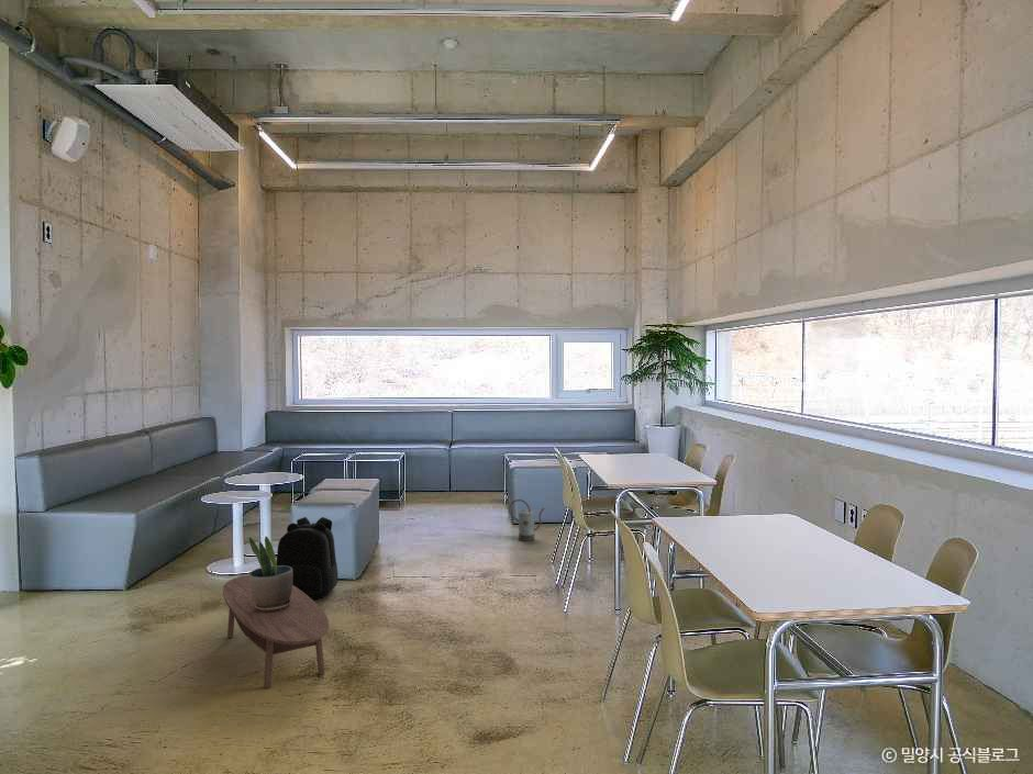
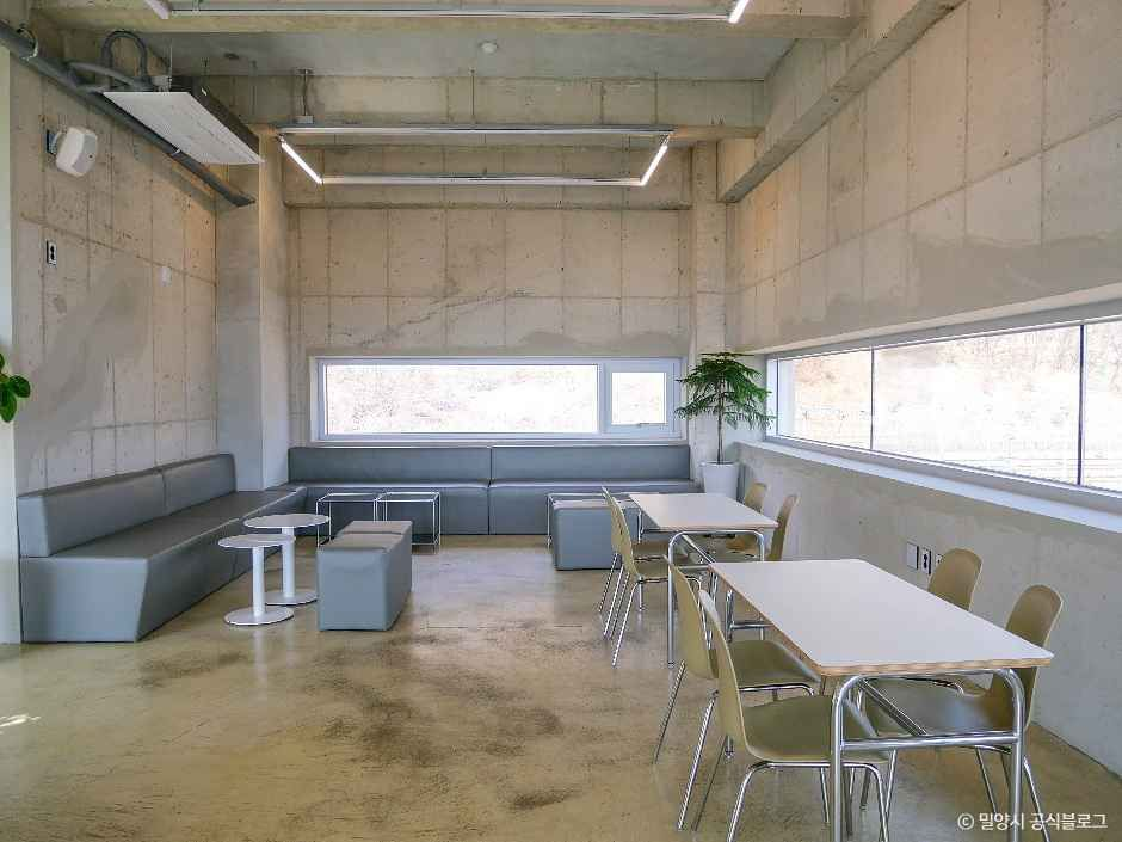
- potted plant (270, 569)
- coffee table (273, 628)
- backpack (308, 557)
- watering can (526, 519)
